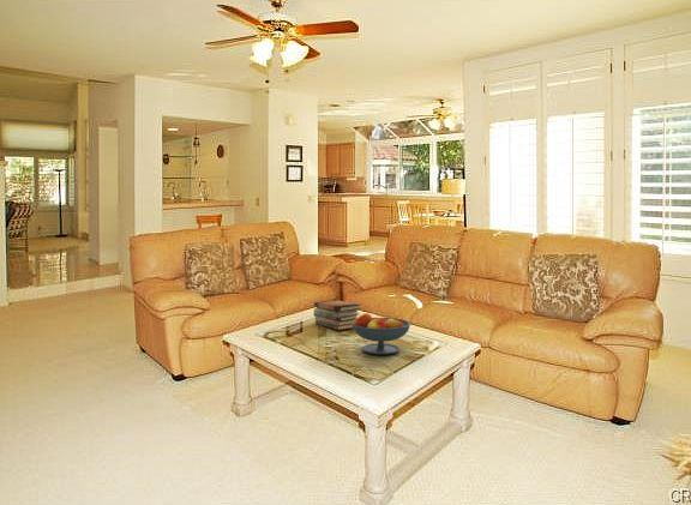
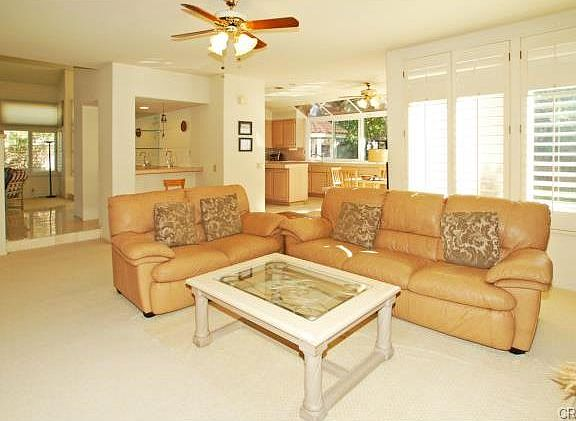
- fruit bowl (380, 331)
- book stack (336, 314)
